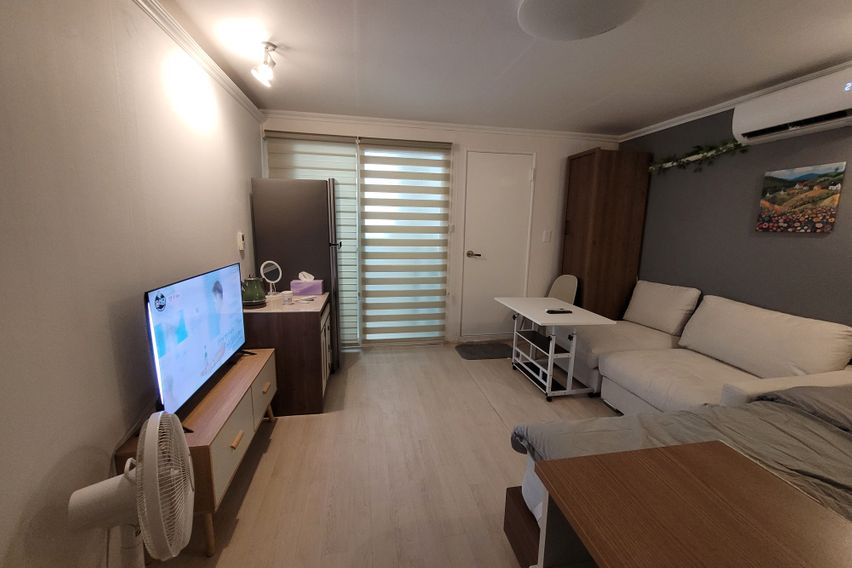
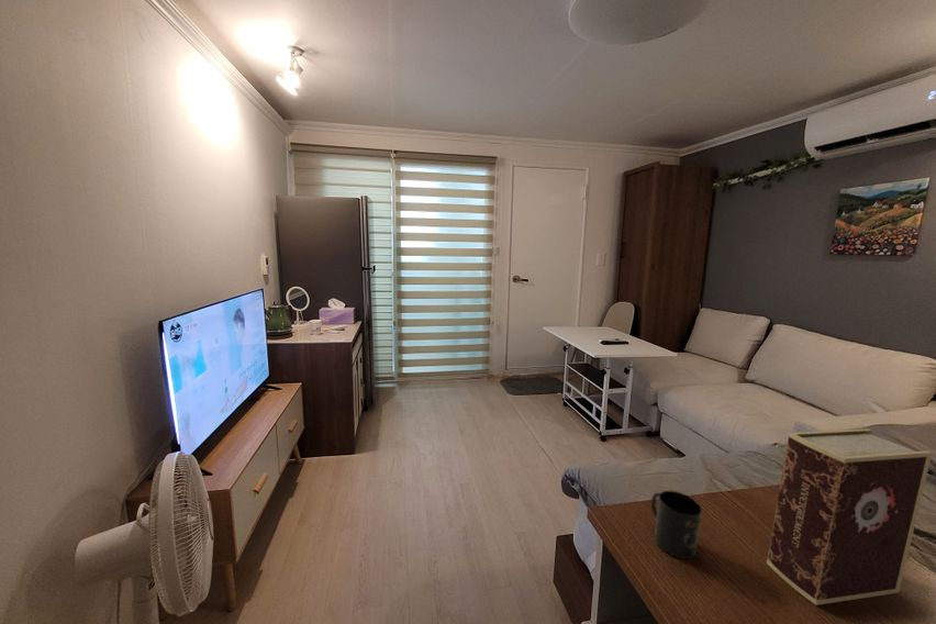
+ mug (670, 517)
+ book (842, 512)
